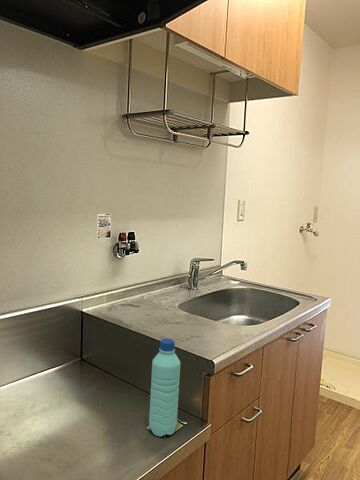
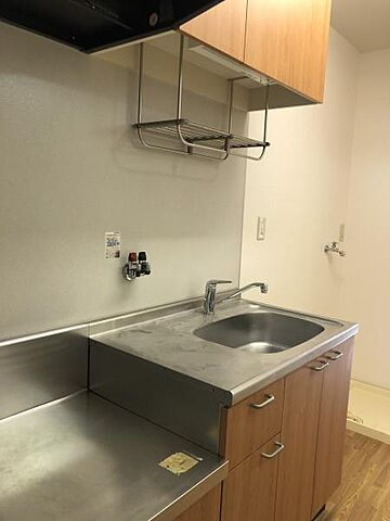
- water bottle (165, 386)
